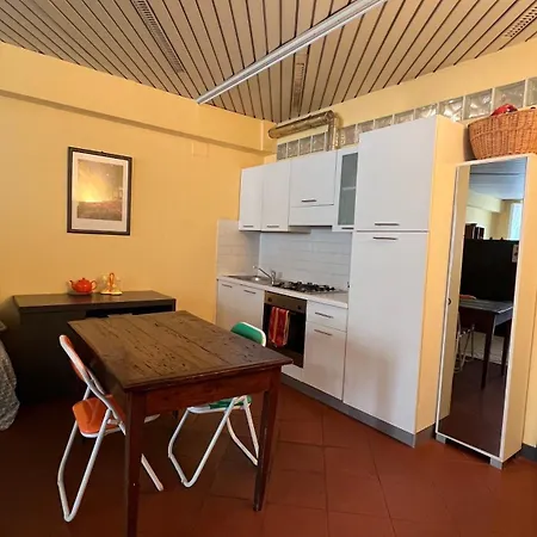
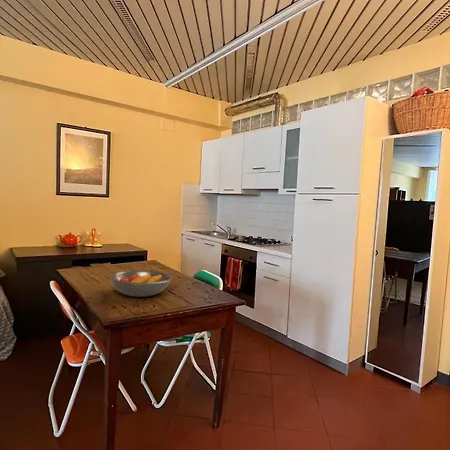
+ fruit bowl (140, 282)
